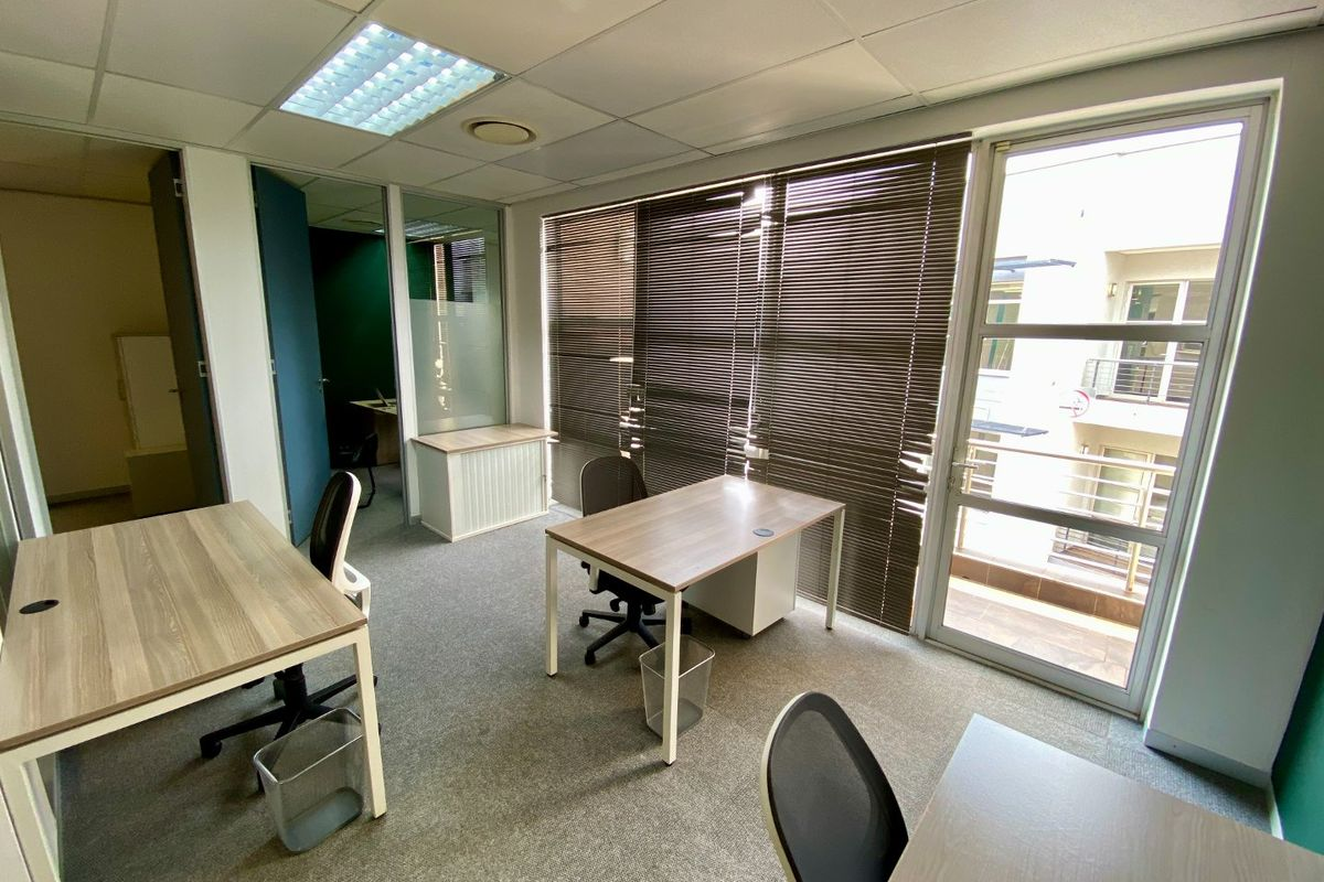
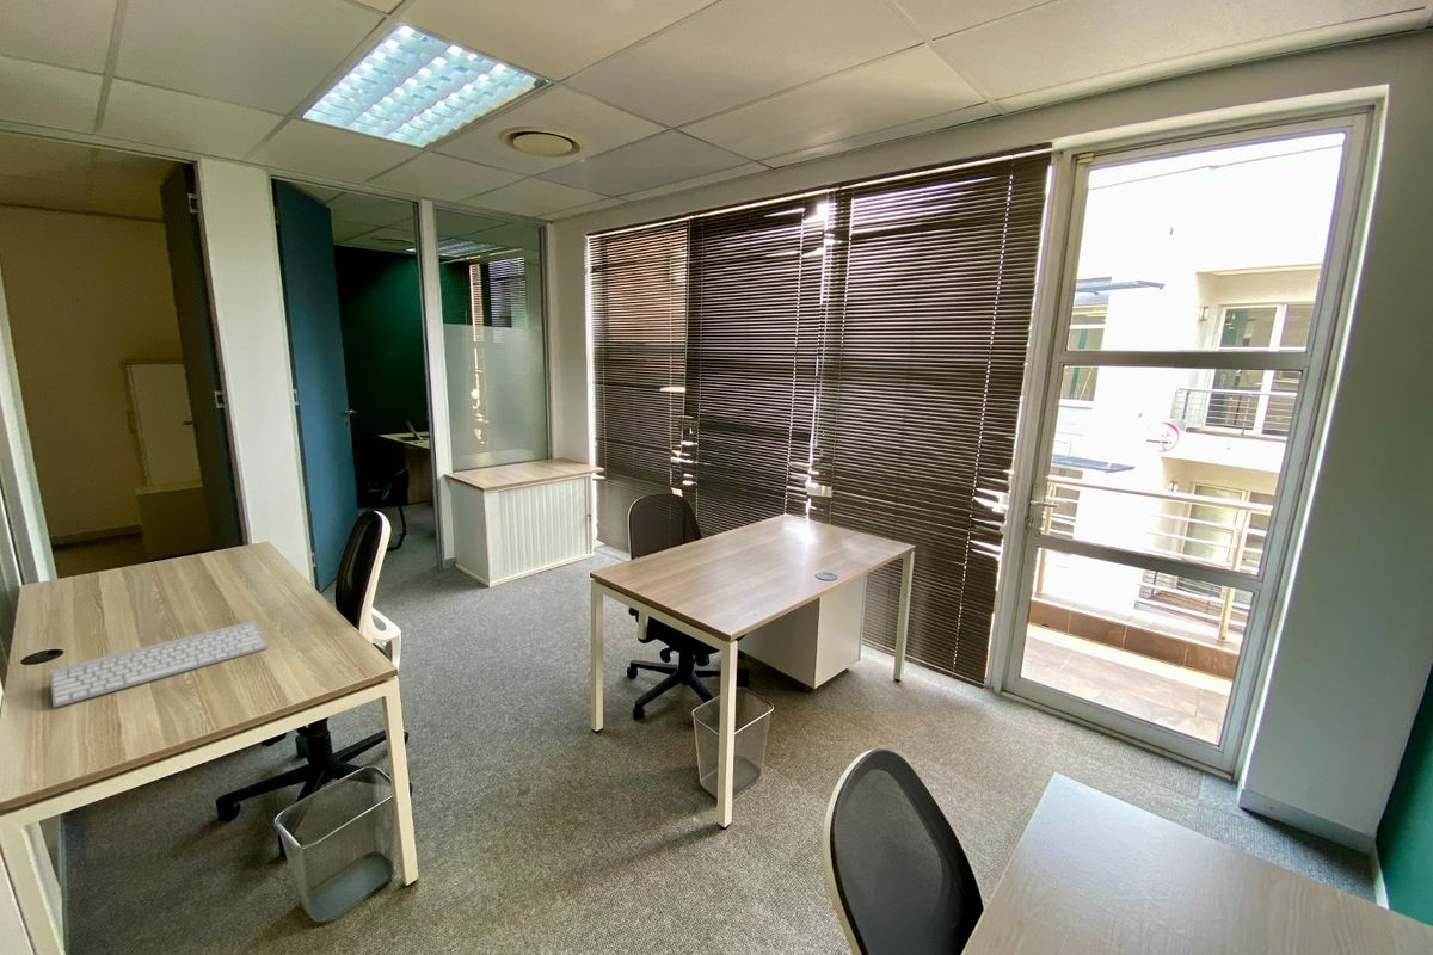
+ keyboard (166, 657)
